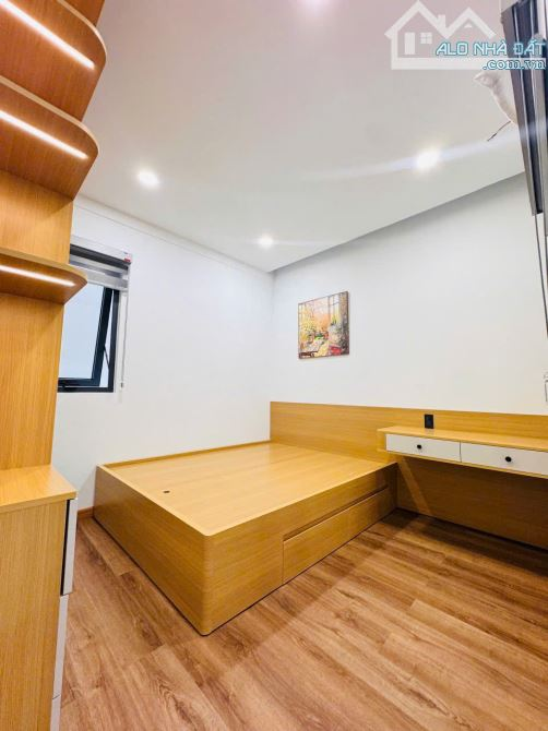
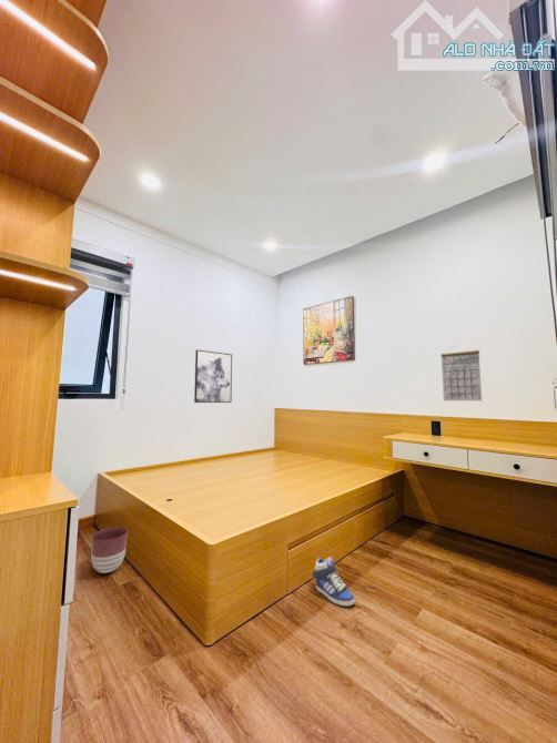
+ wall art (214, 377)
+ calendar (460, 370)
+ sneaker (333, 578)
+ planter (109, 551)
